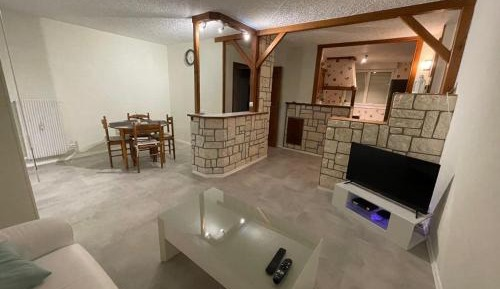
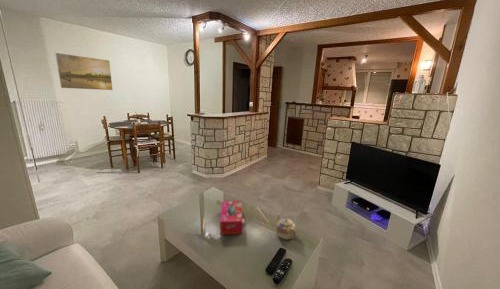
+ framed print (86, 73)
+ teapot (285, 226)
+ tissue box (231, 216)
